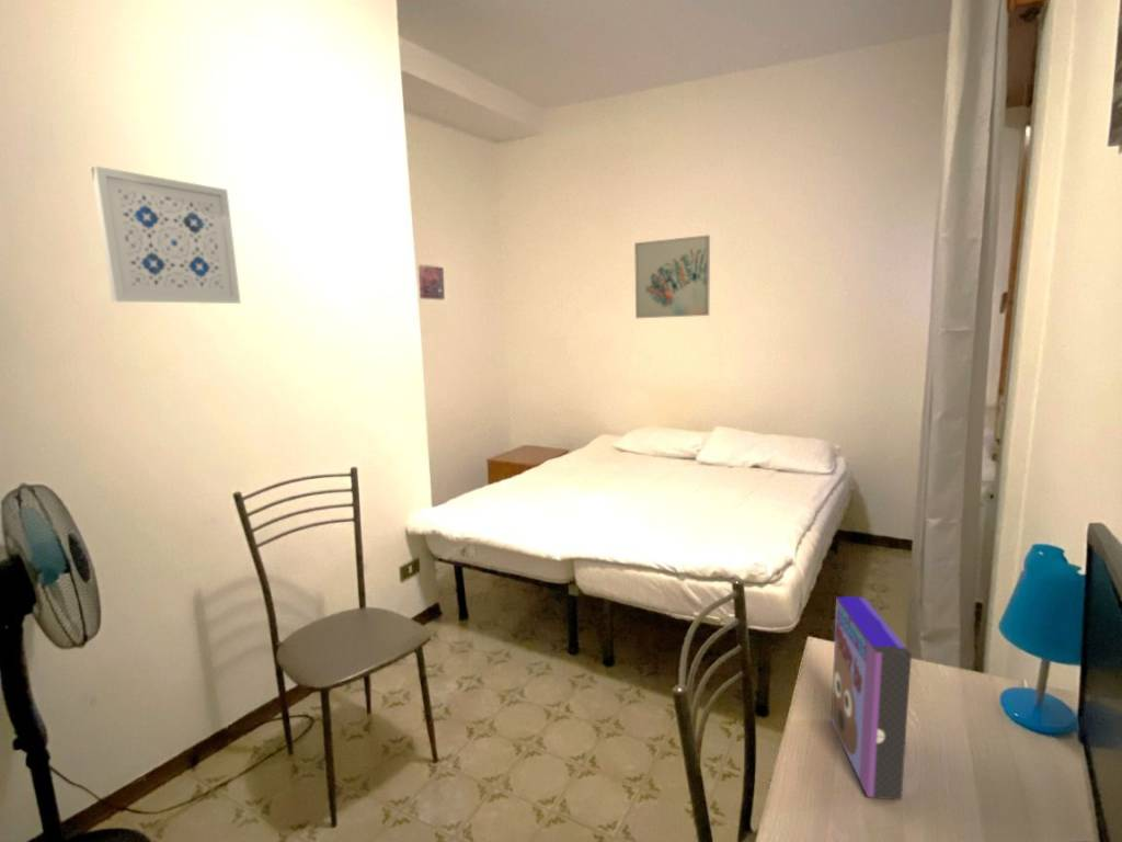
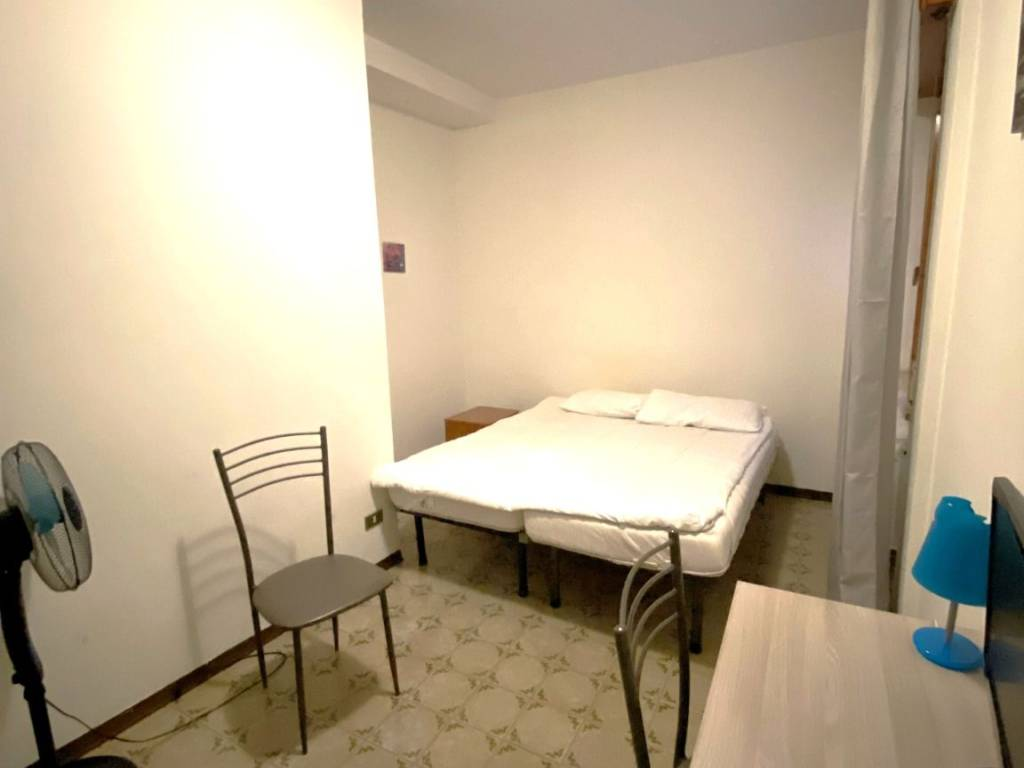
- wall art (671, 278)
- wall art (173, 241)
- cereal box (866, 690)
